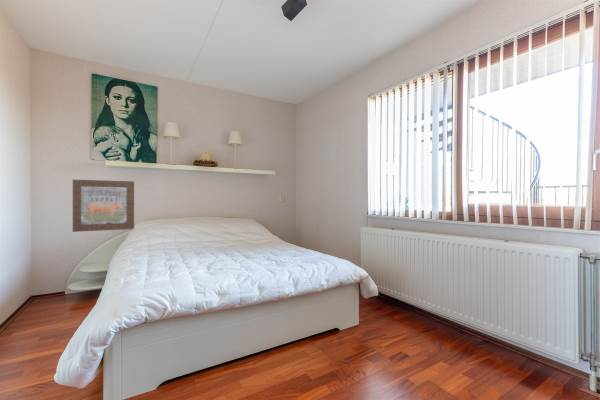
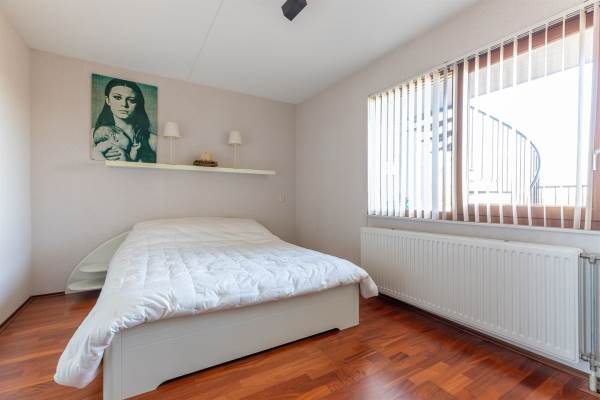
- wall art (105, 205)
